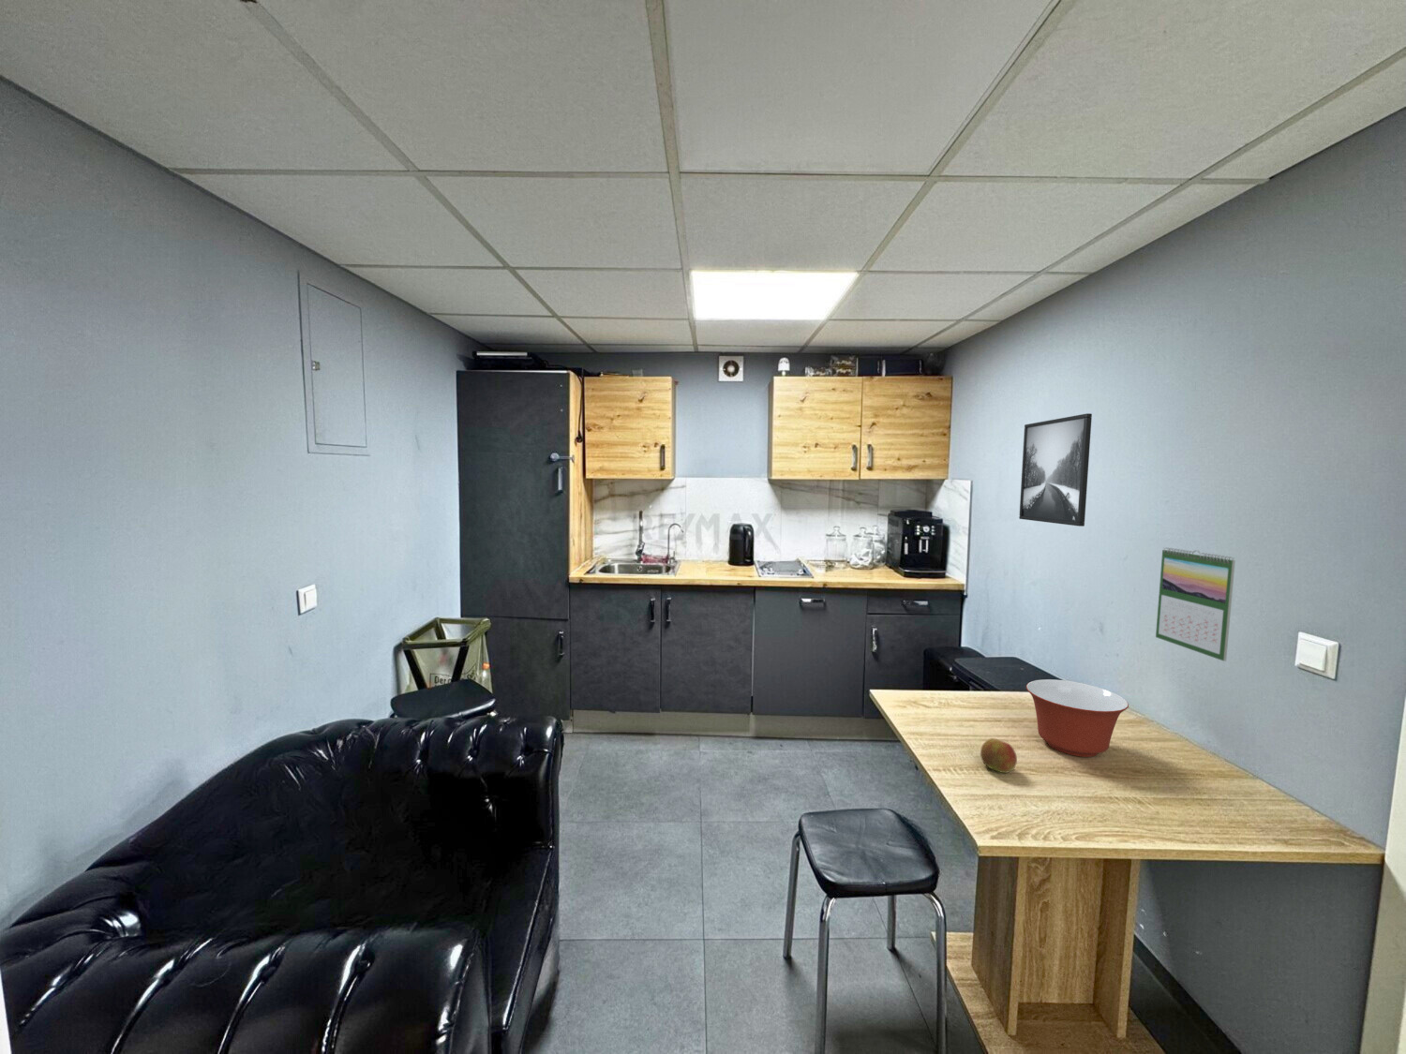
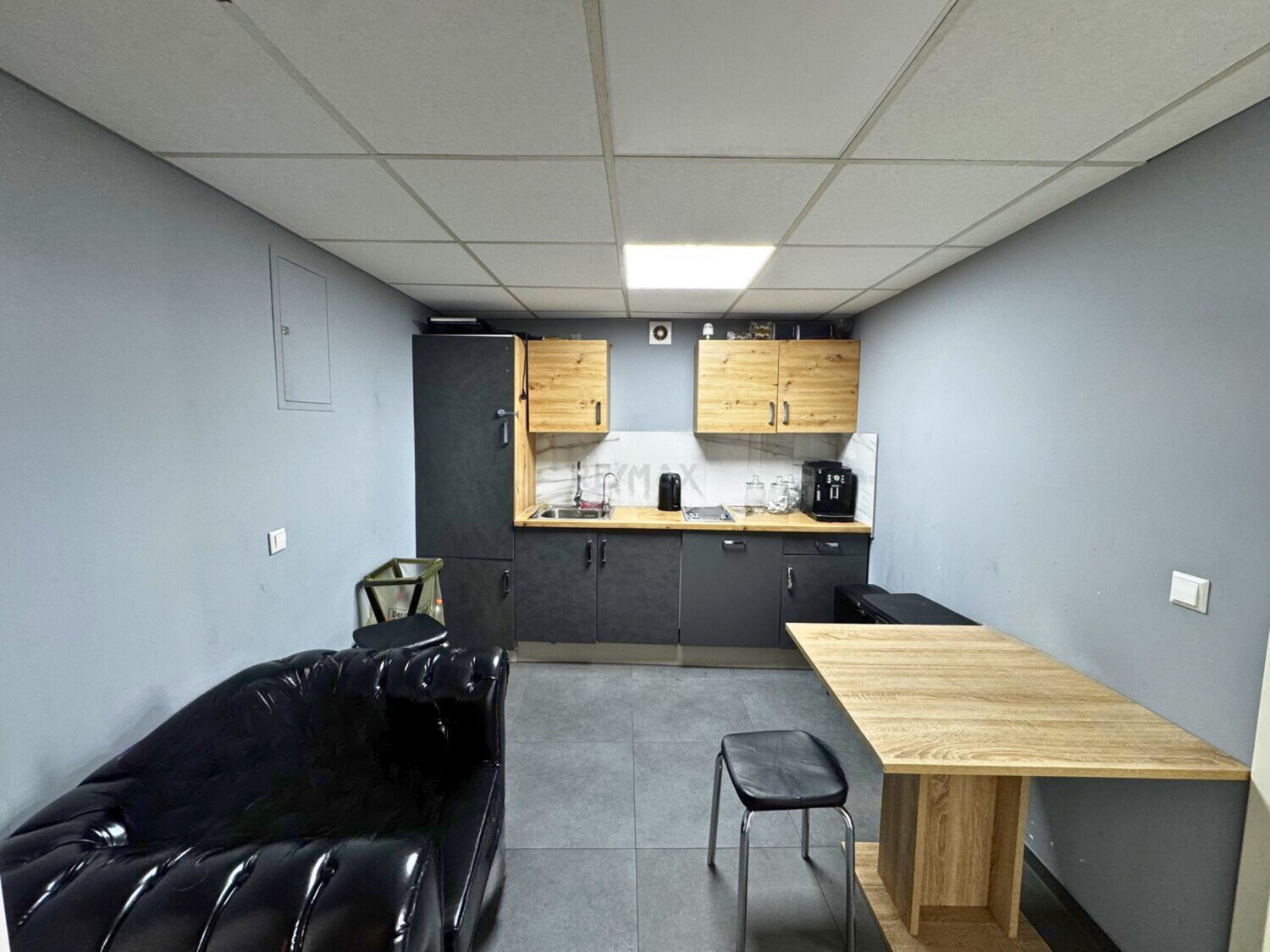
- mixing bowl (1073, 721)
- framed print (1052, 472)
- apple (999, 753)
- calendar (1192, 599)
